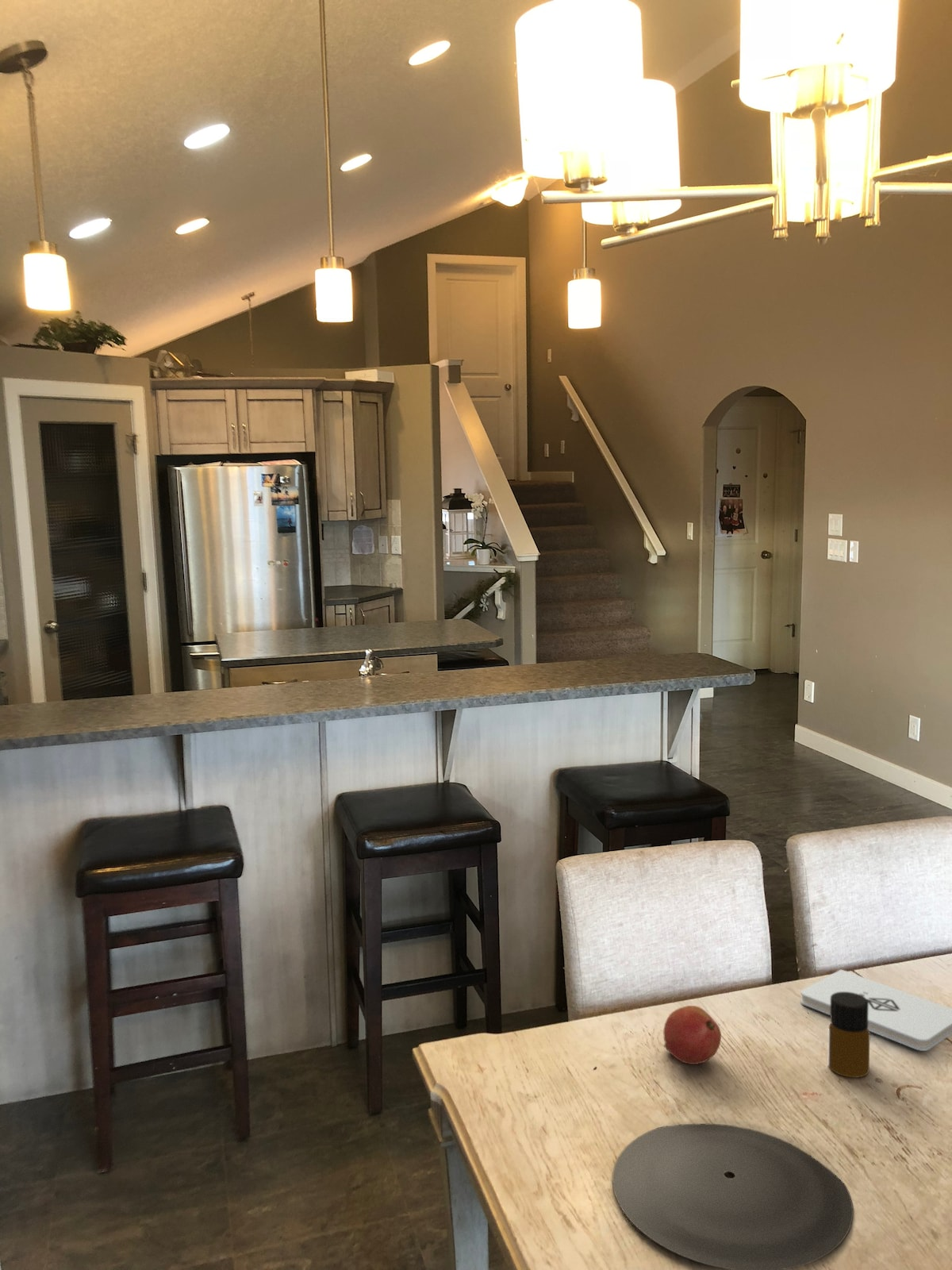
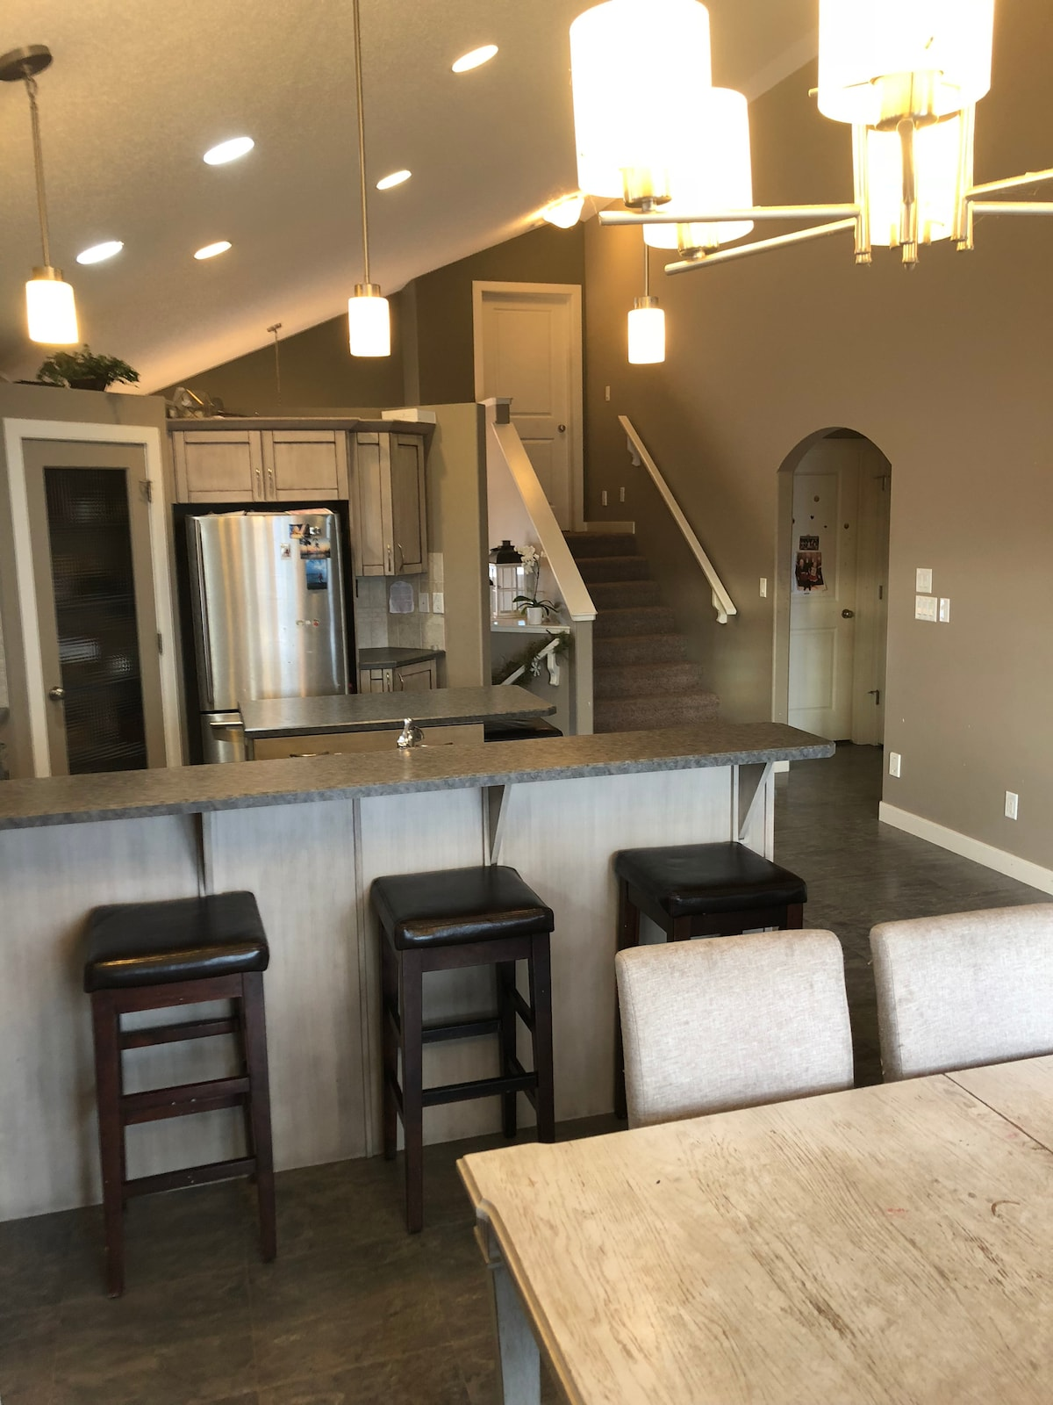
- plate (729, 1180)
- bottle (849, 1033)
- notepad (879, 1007)
- fruit (689, 1033)
